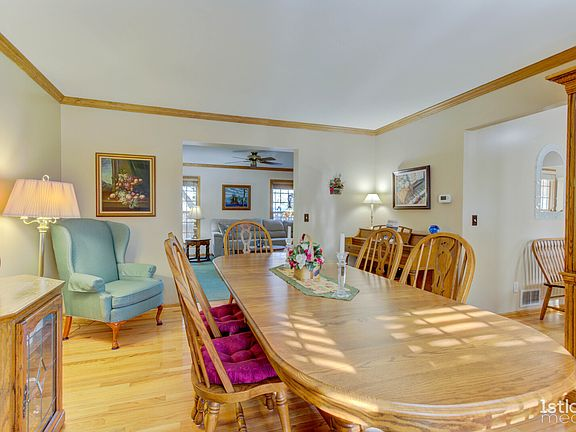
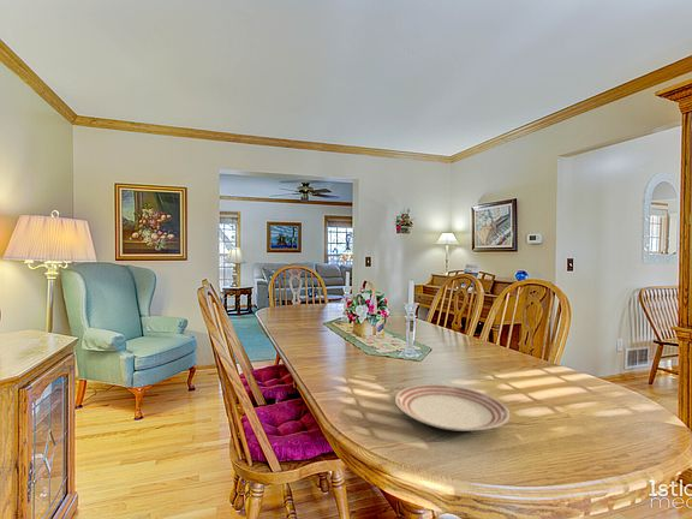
+ dinner plate (449, 408)
